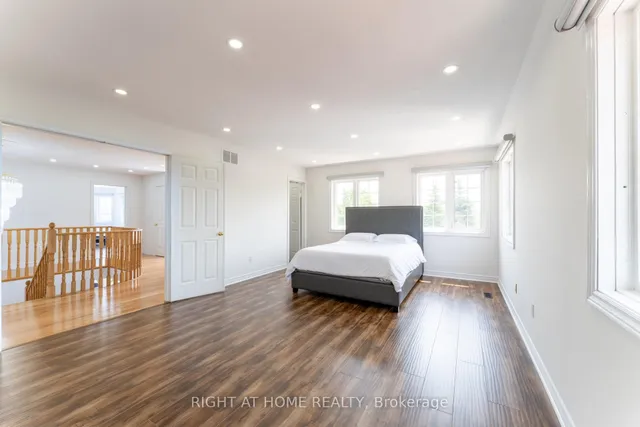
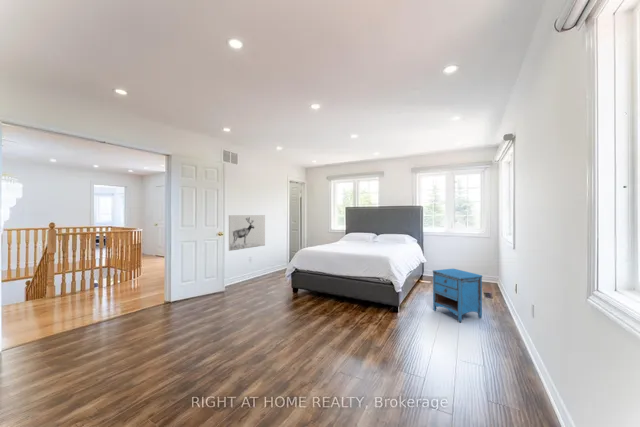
+ wall art (248, 231)
+ nightstand (456, 293)
